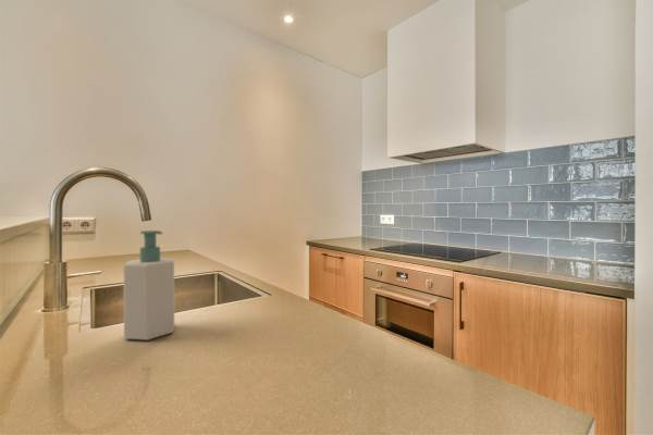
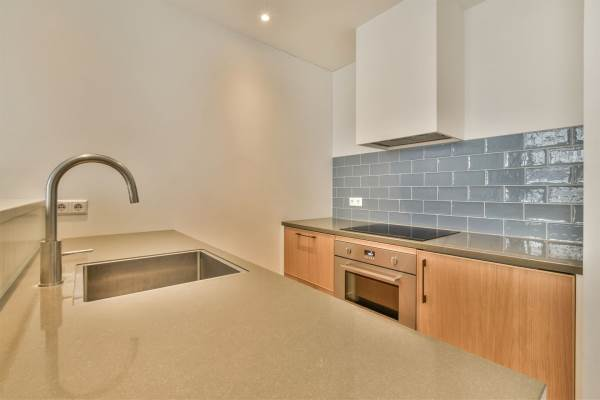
- soap bottle (150, 281)
